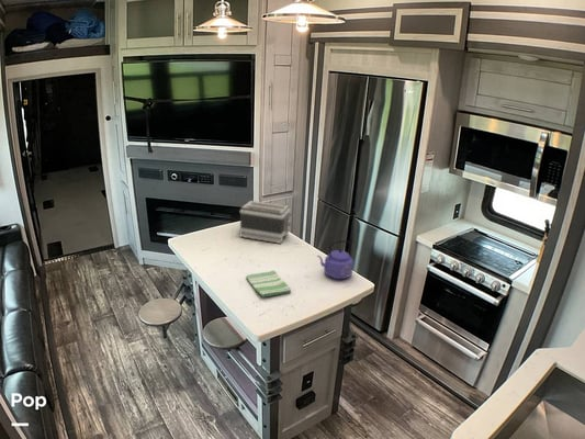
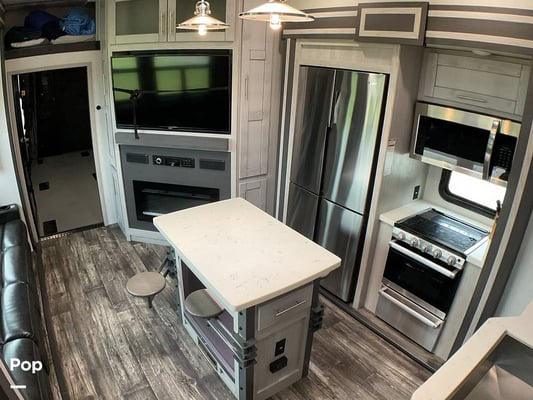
- toaster (267, 222)
- kettle (335, 258)
- dish towel (268, 282)
